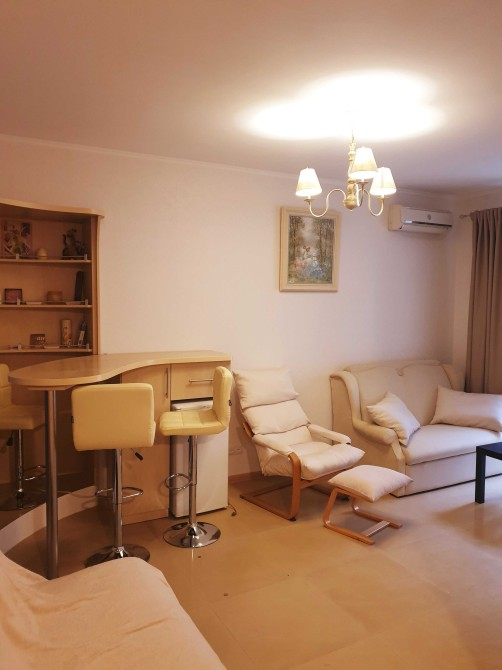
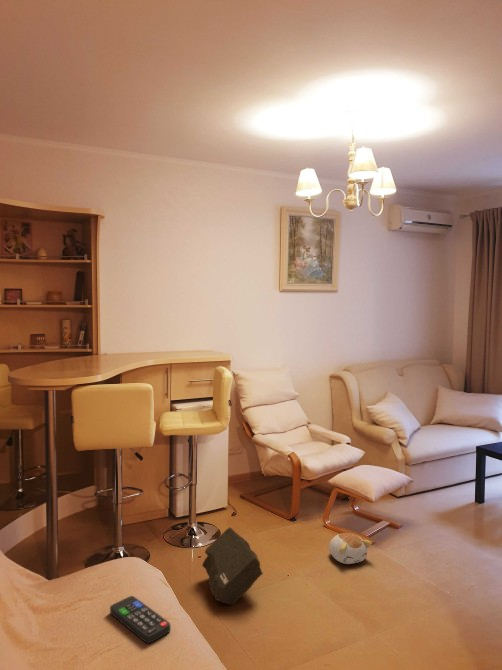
+ rock (230, 564)
+ plush toy (345, 545)
+ remote control (139, 617)
